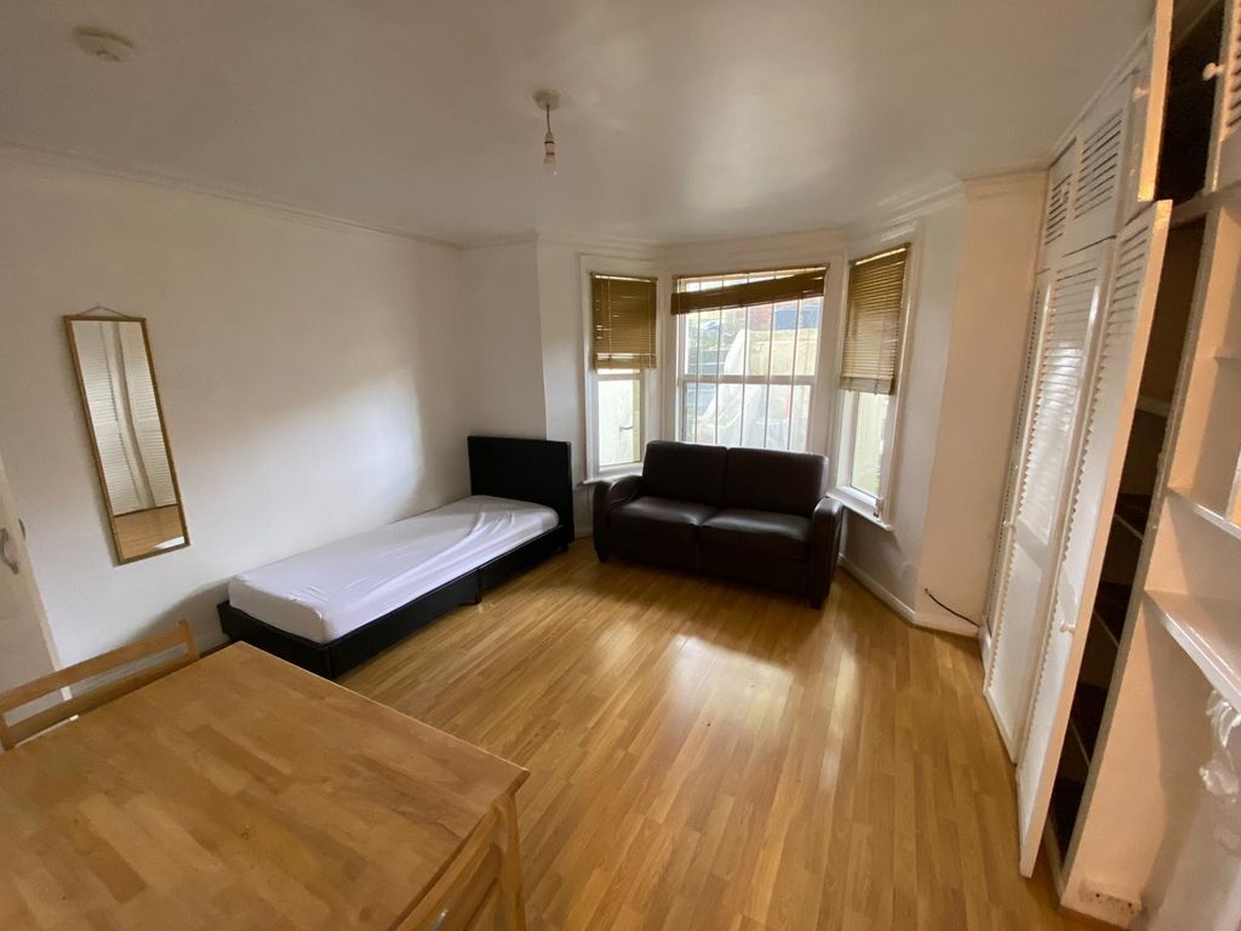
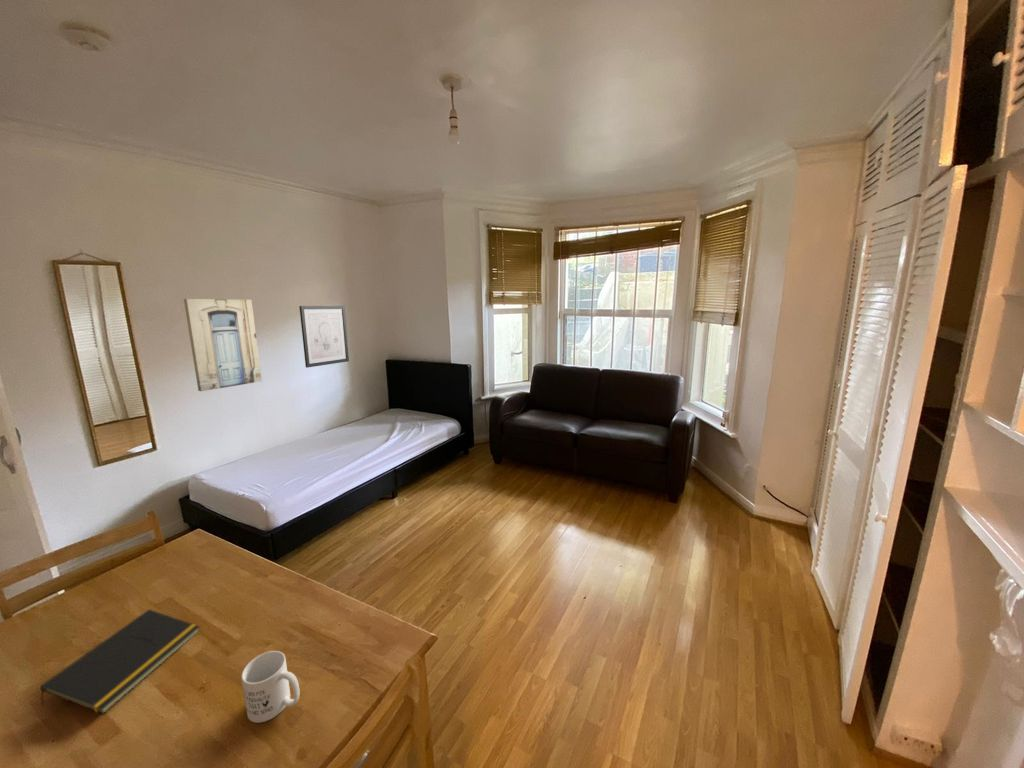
+ wall art (325, 335)
+ notepad (128, 655)
+ mug (273, 686)
+ wall art (226, 343)
